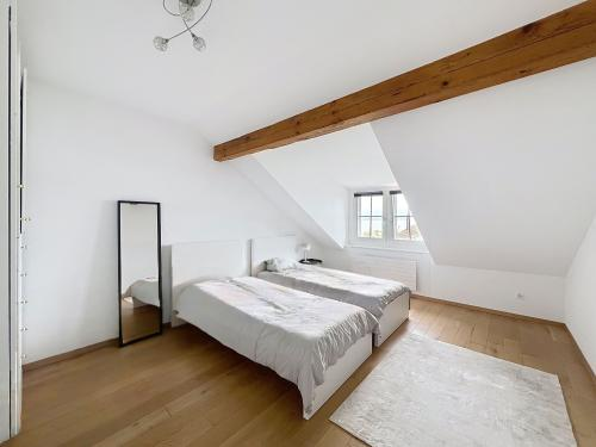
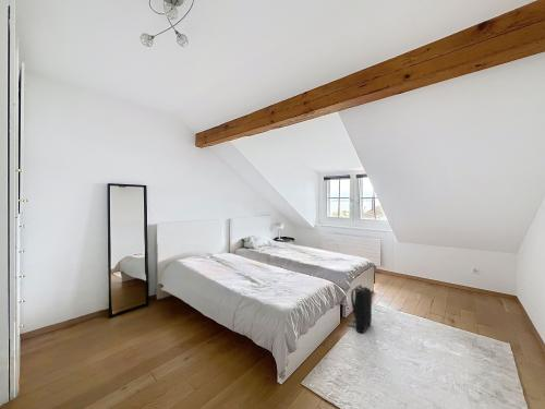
+ backpack (359, 304)
